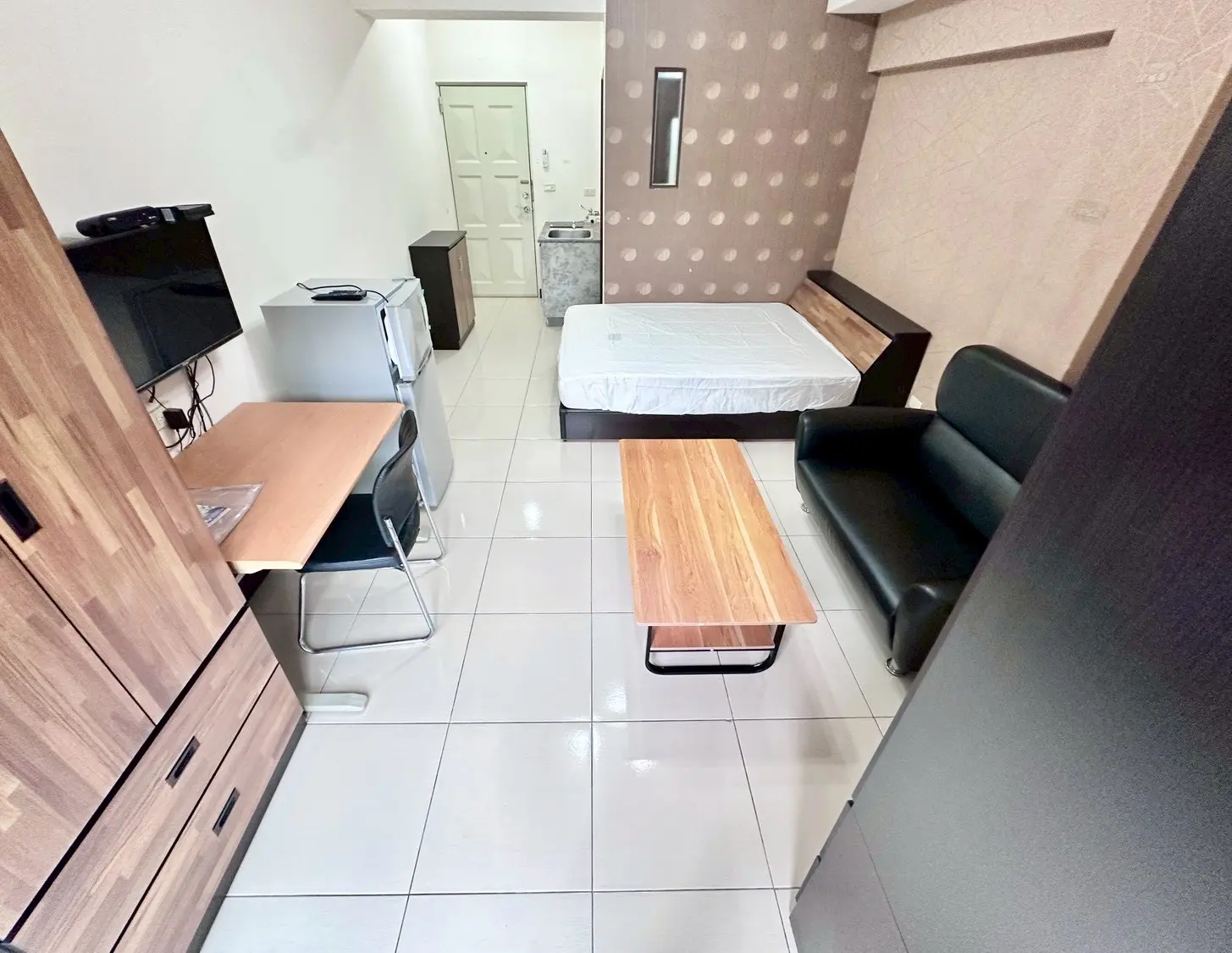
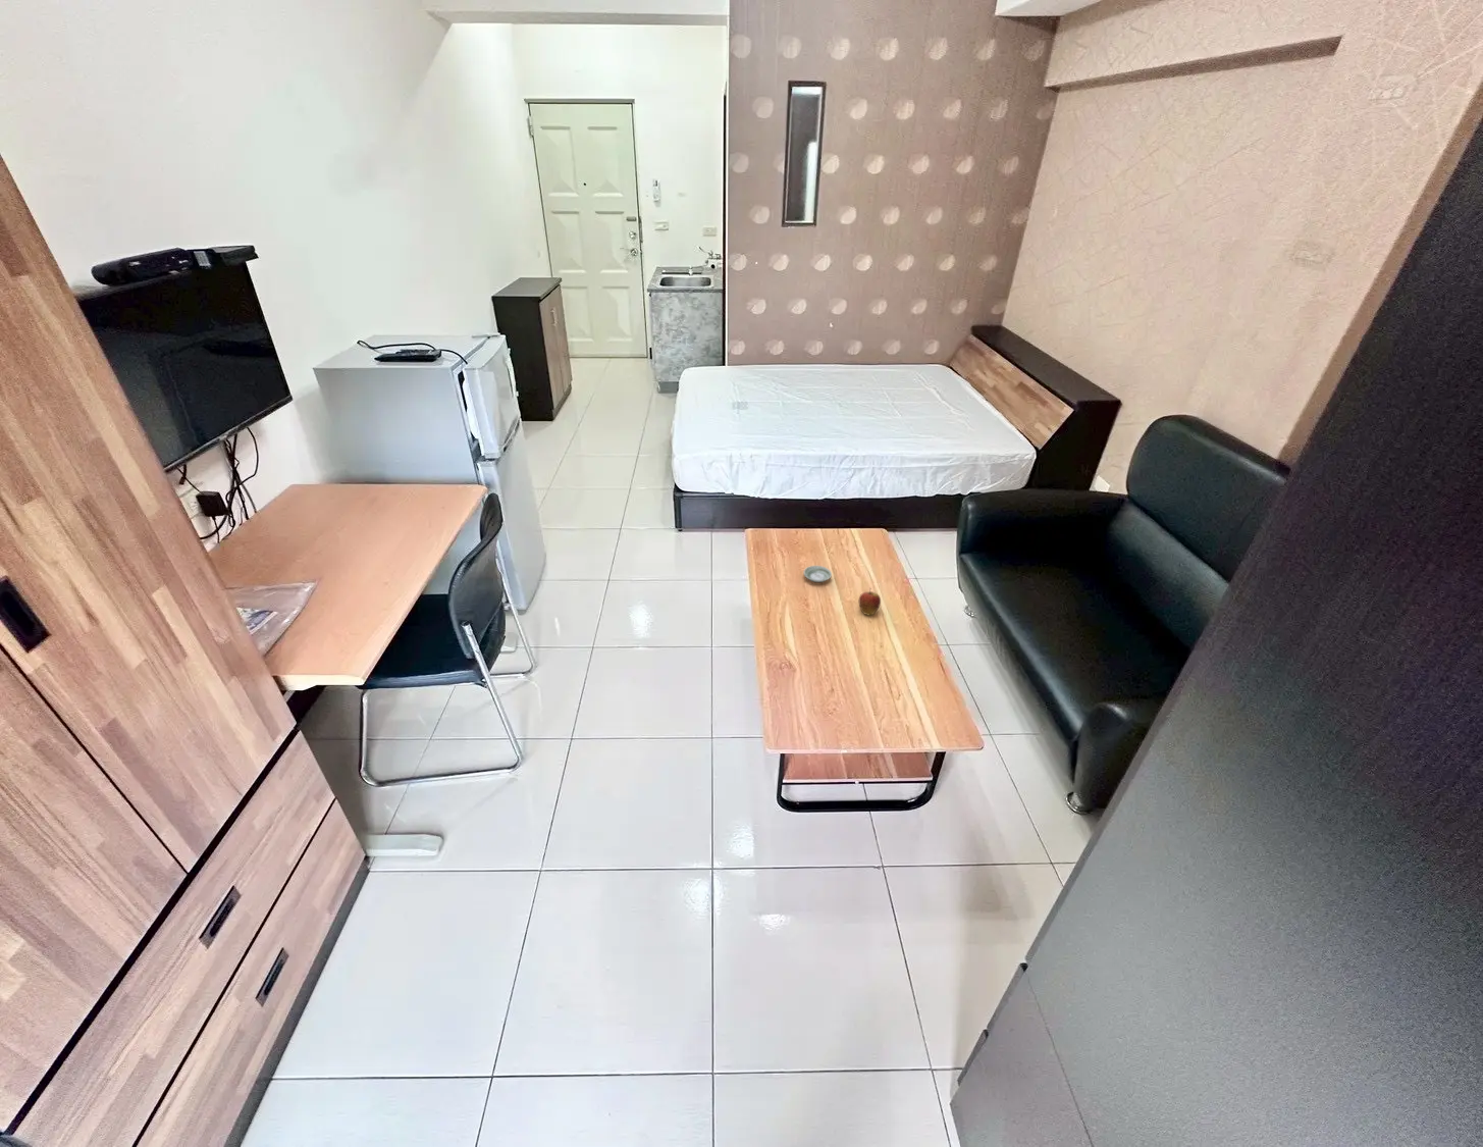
+ fruit (869, 601)
+ saucer (816, 575)
